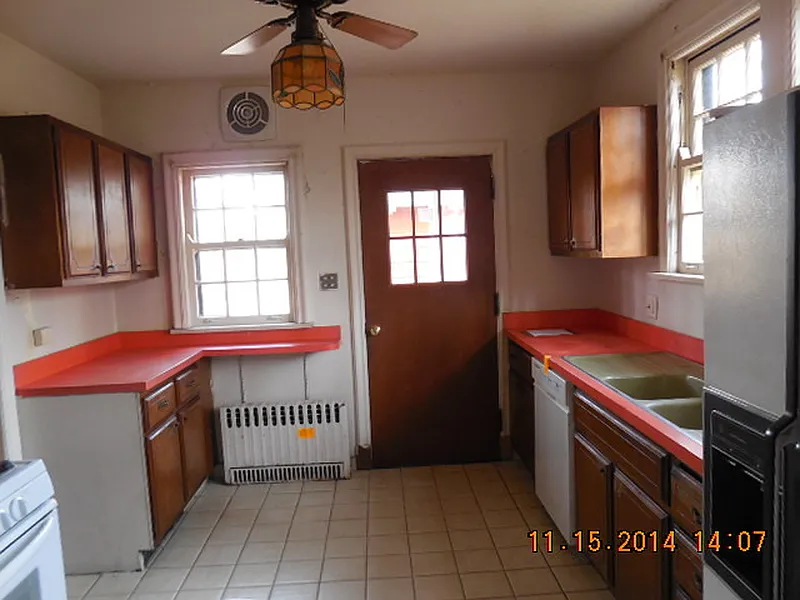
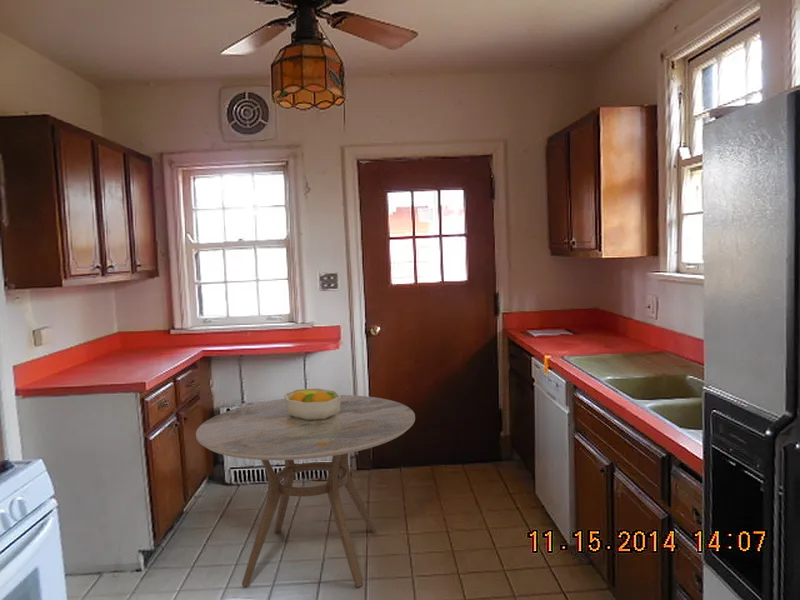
+ fruit bowl (312, 400)
+ dining table (311, 488)
